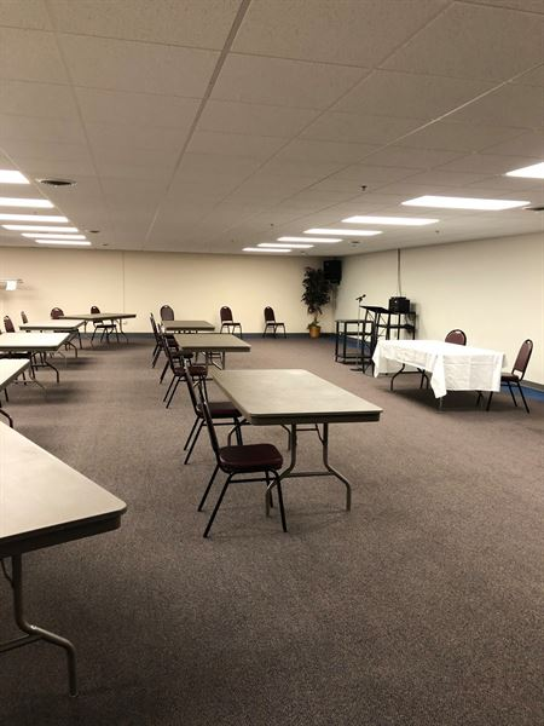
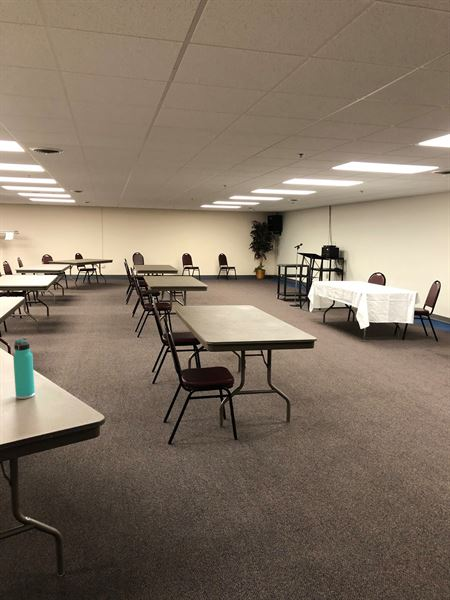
+ thermos bottle (23, 367)
